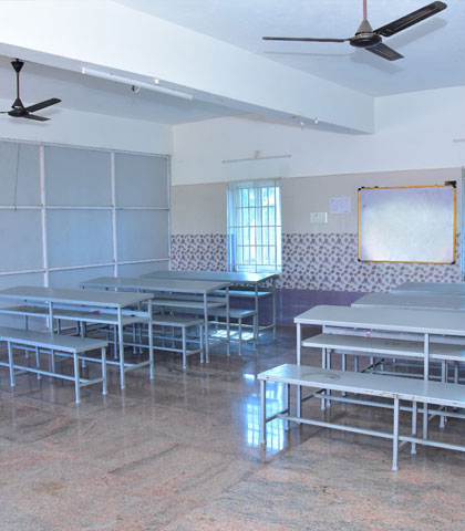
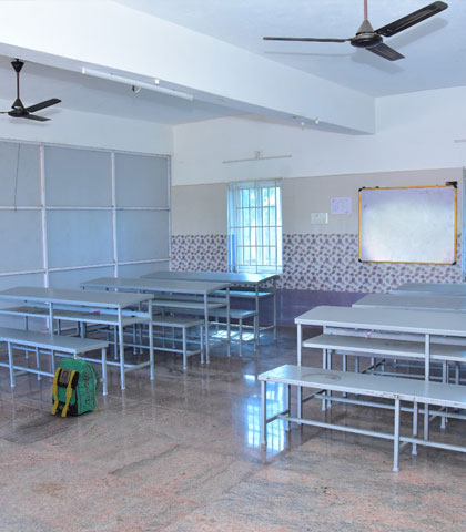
+ backpack (74, 383)
